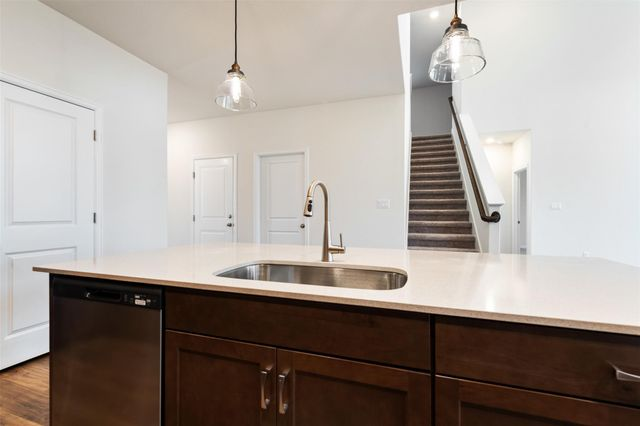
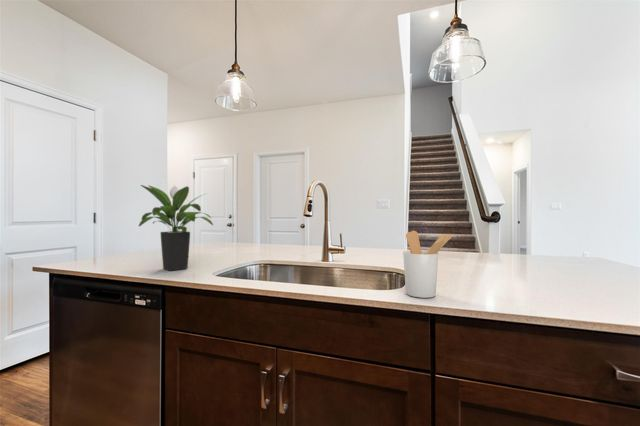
+ potted plant (176, 226)
+ utensil holder (428, 262)
